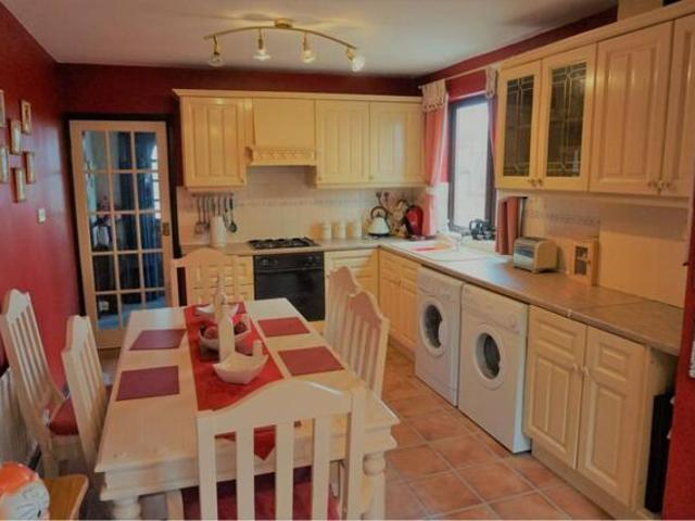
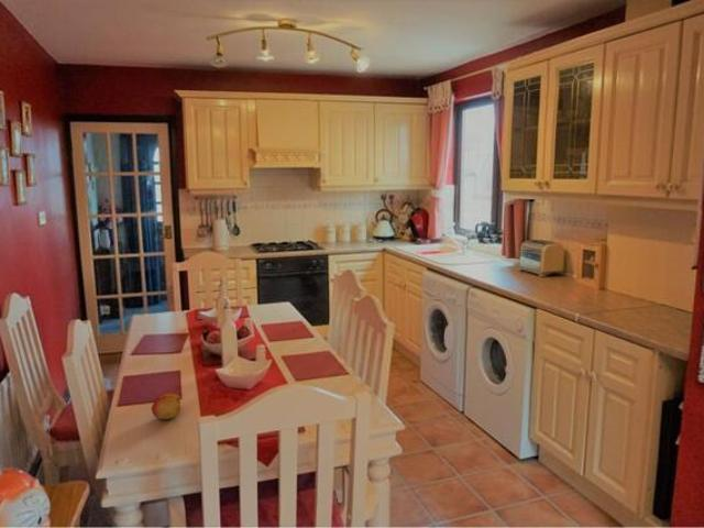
+ fruit (166, 405)
